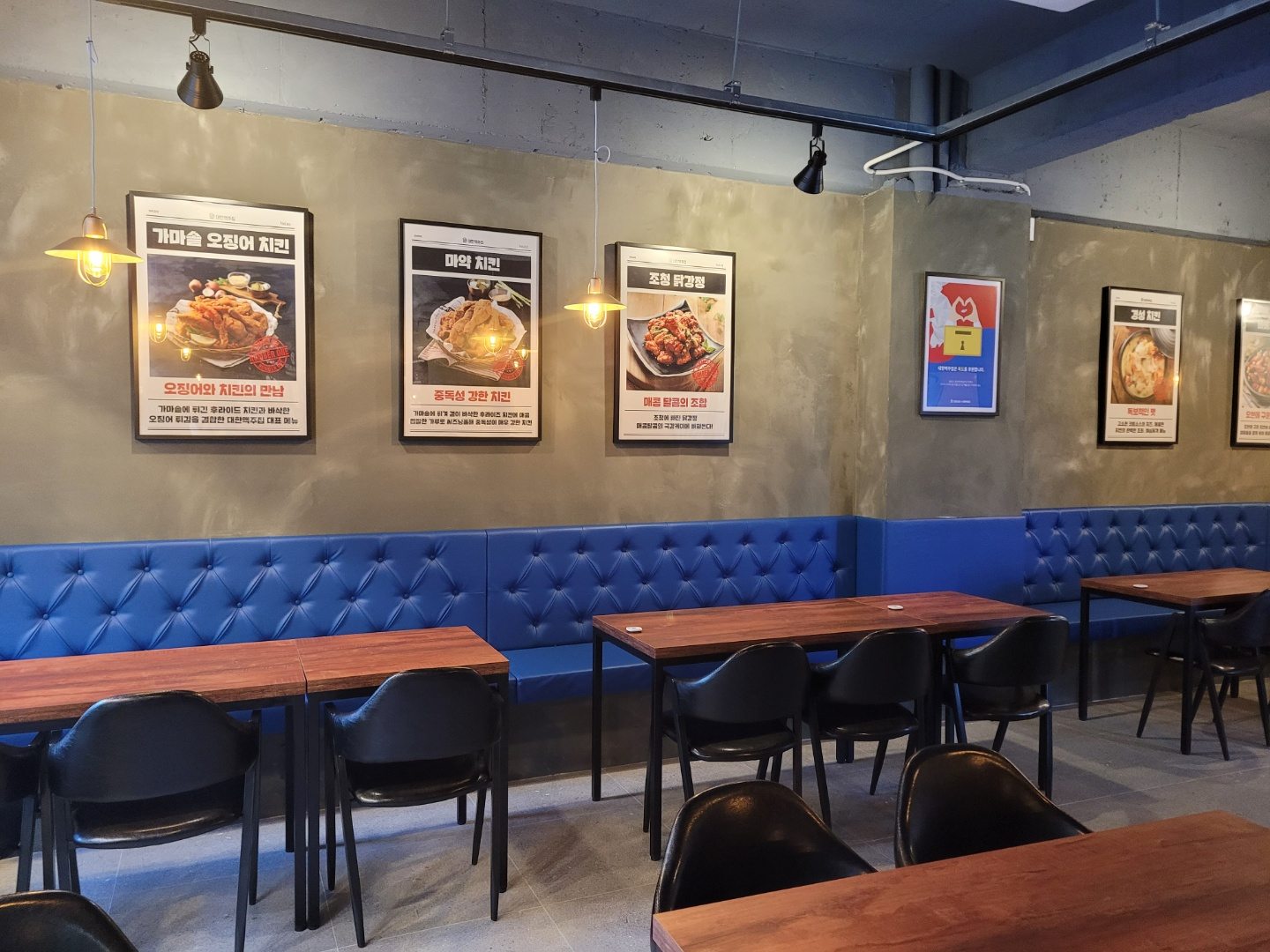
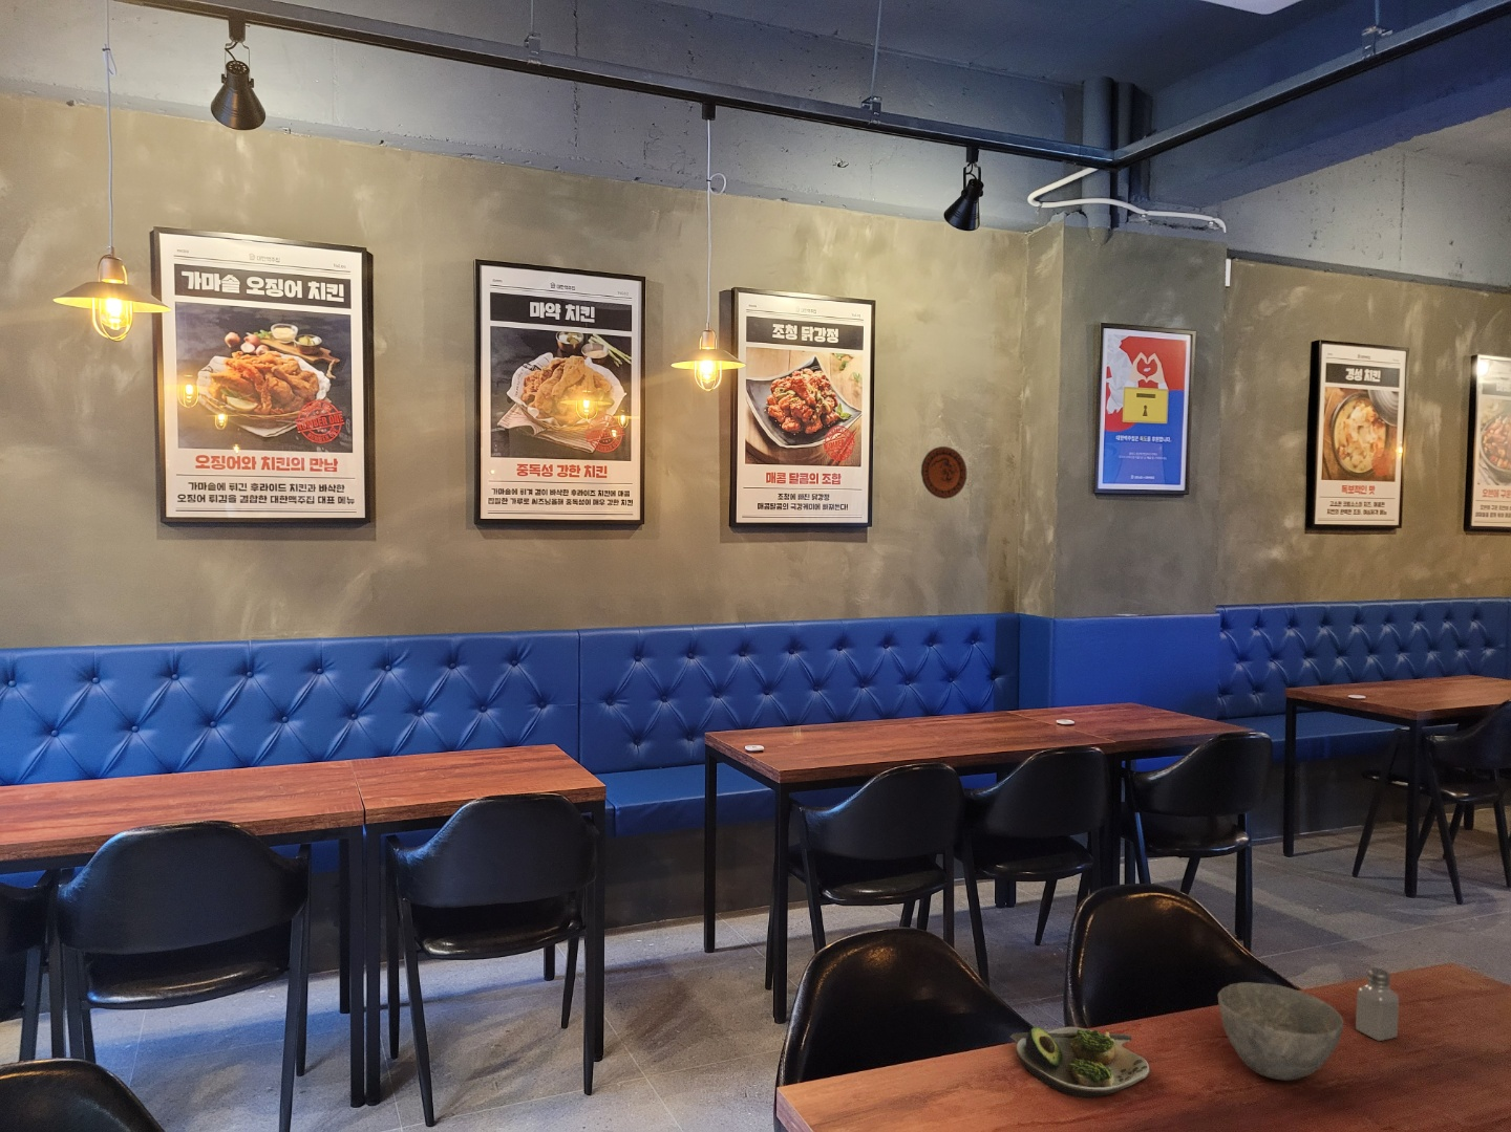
+ salad plate (1077, 1051)
+ bowl (1277, 1038)
+ saltshaker (1377, 1002)
+ decorative plate (943, 472)
